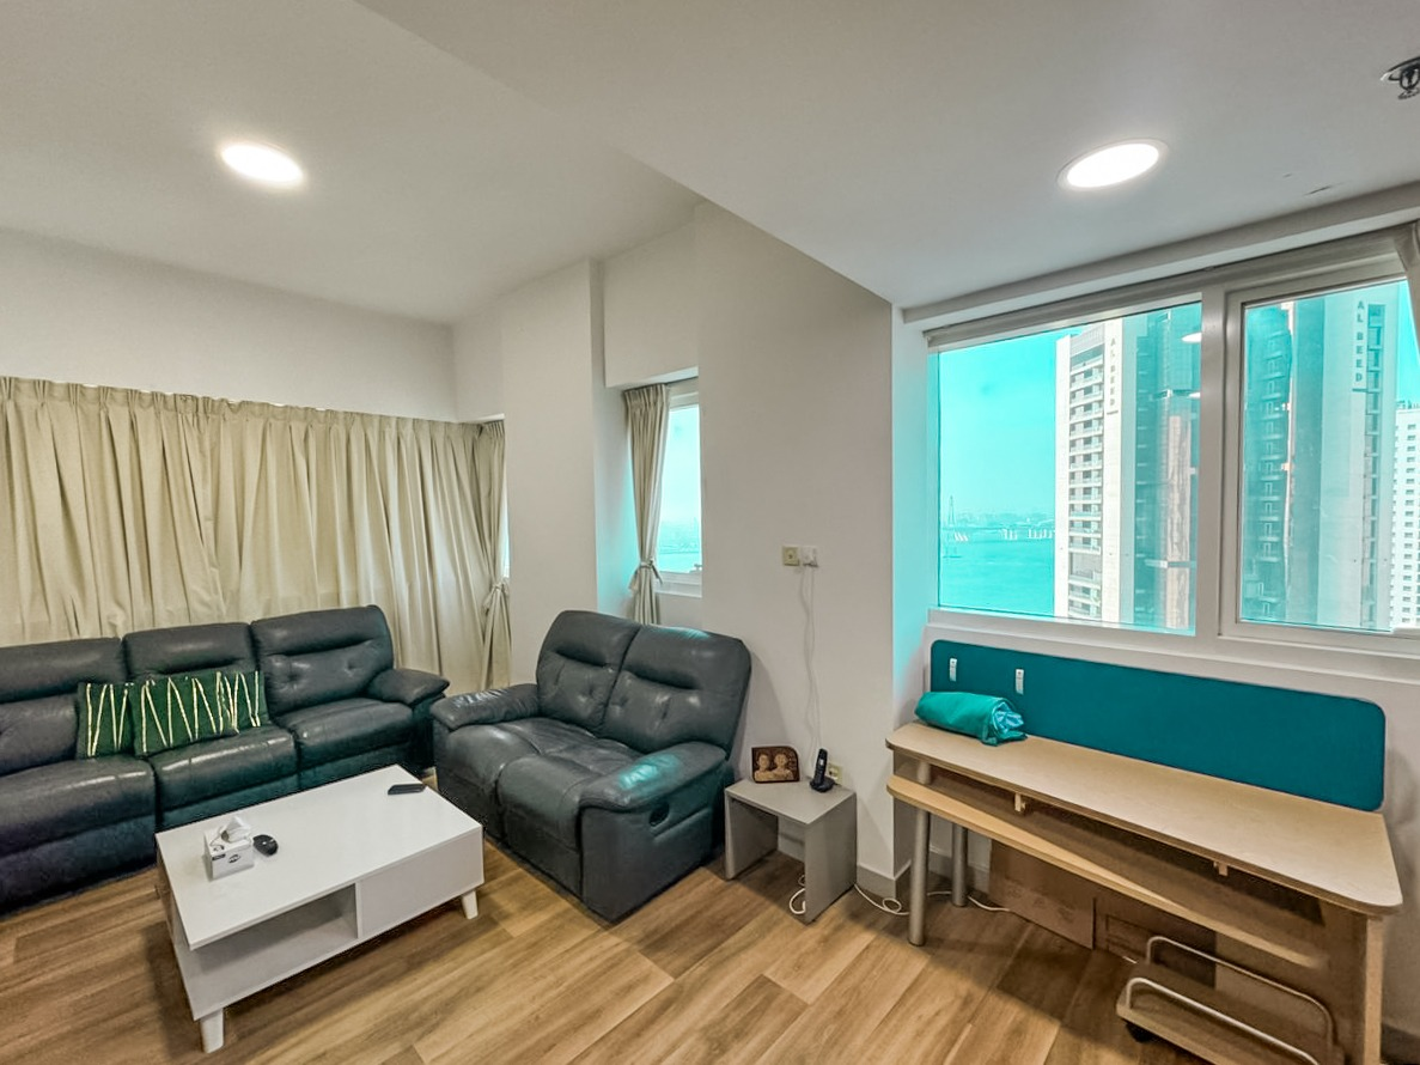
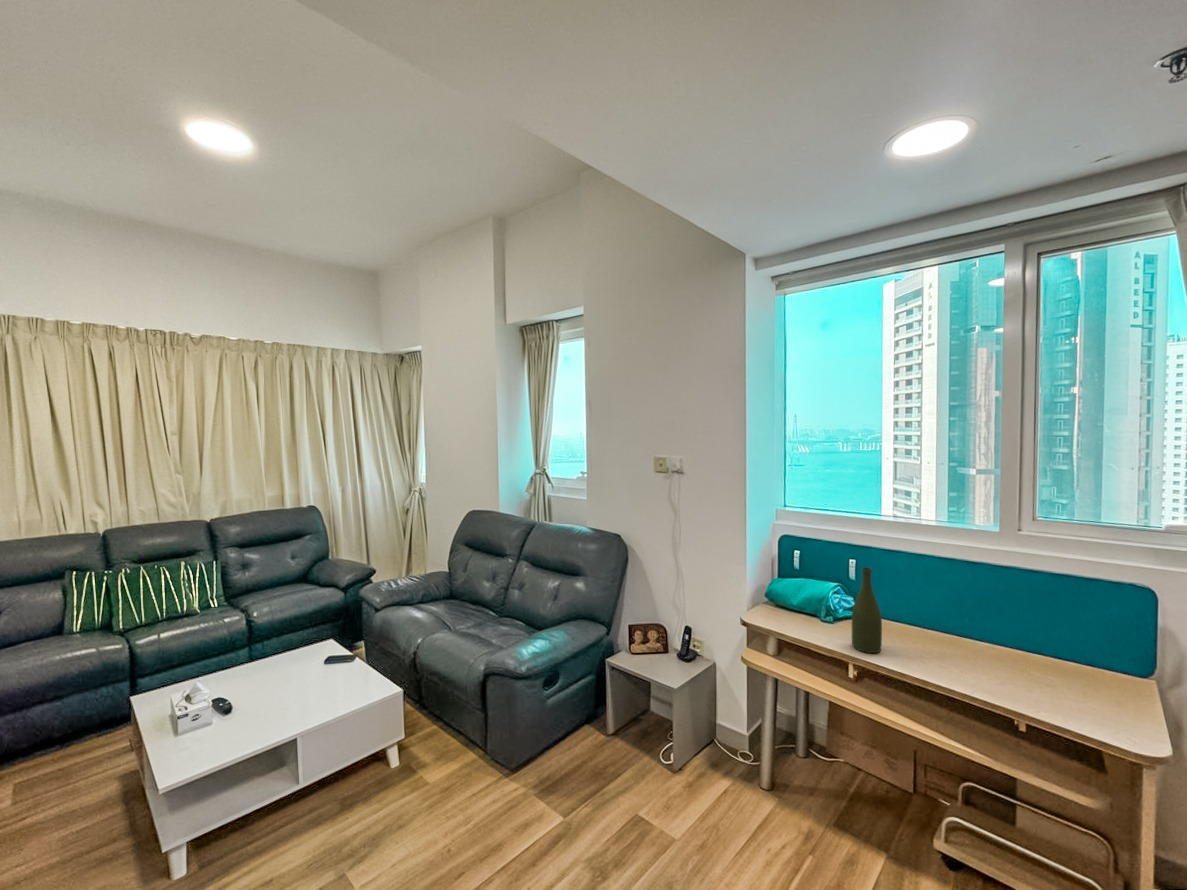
+ bottle (866, 608)
